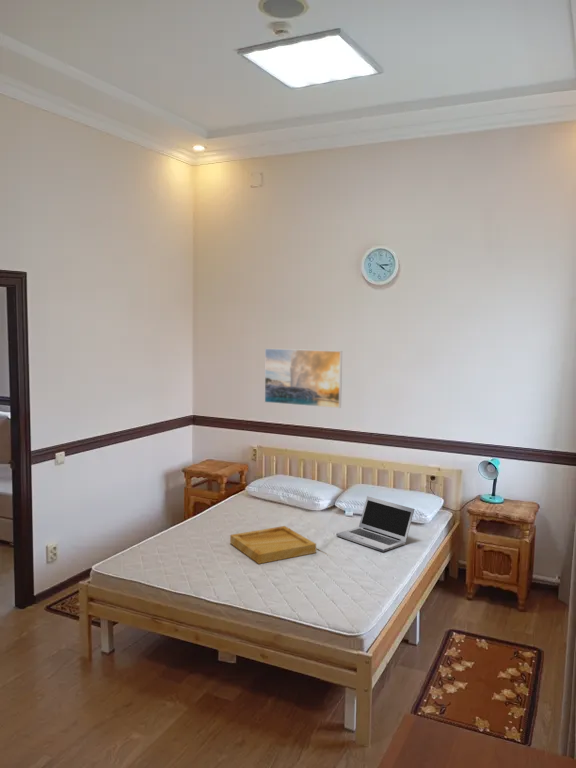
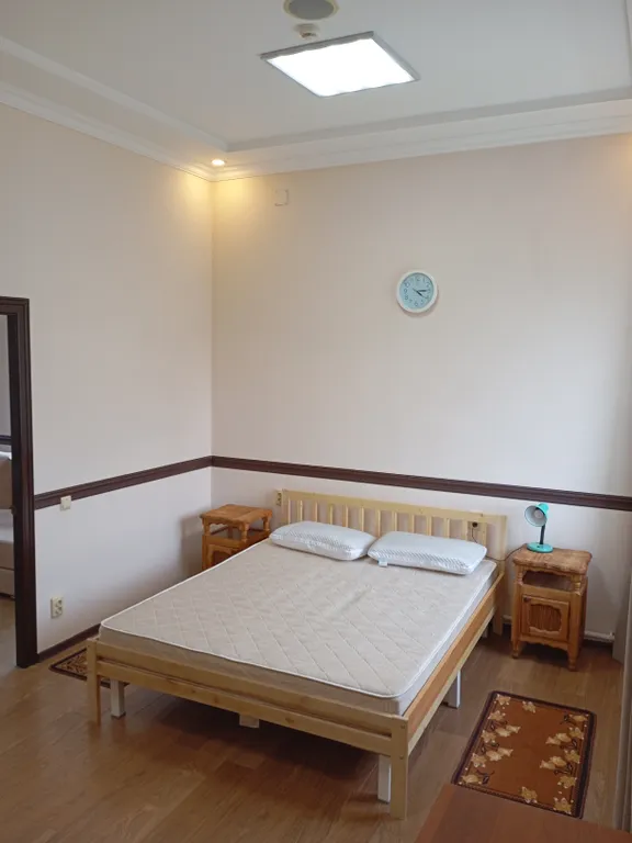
- laptop (374, 522)
- tray (272, 543)
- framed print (302, 377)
